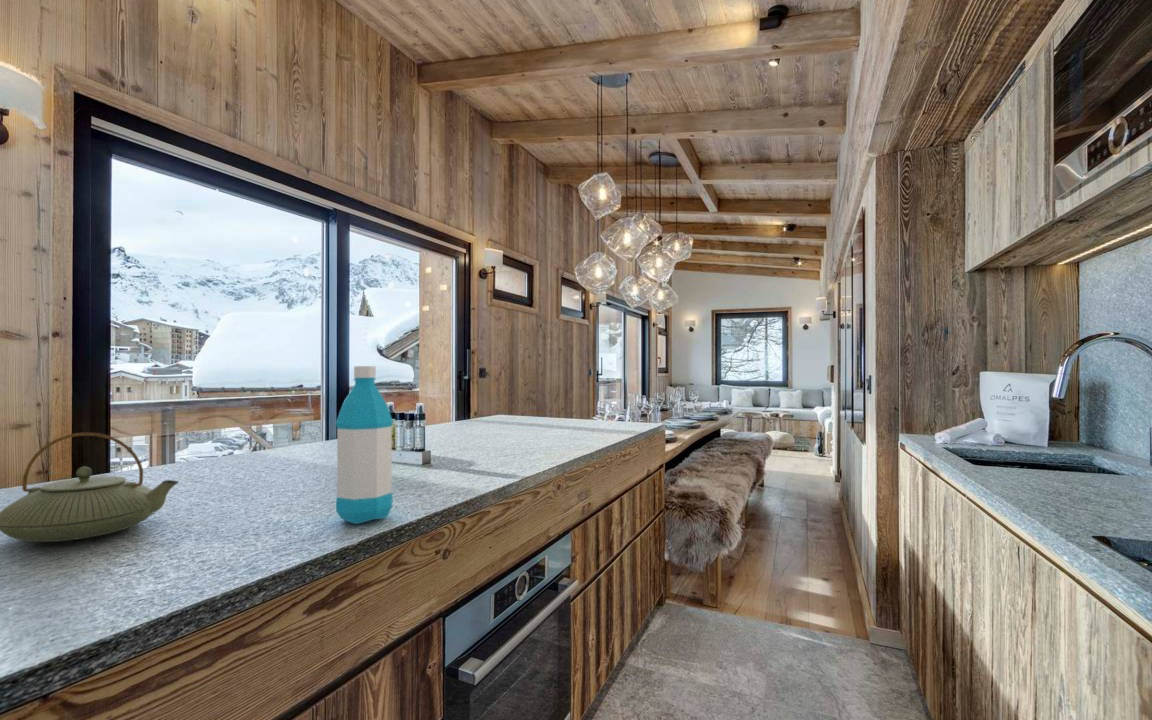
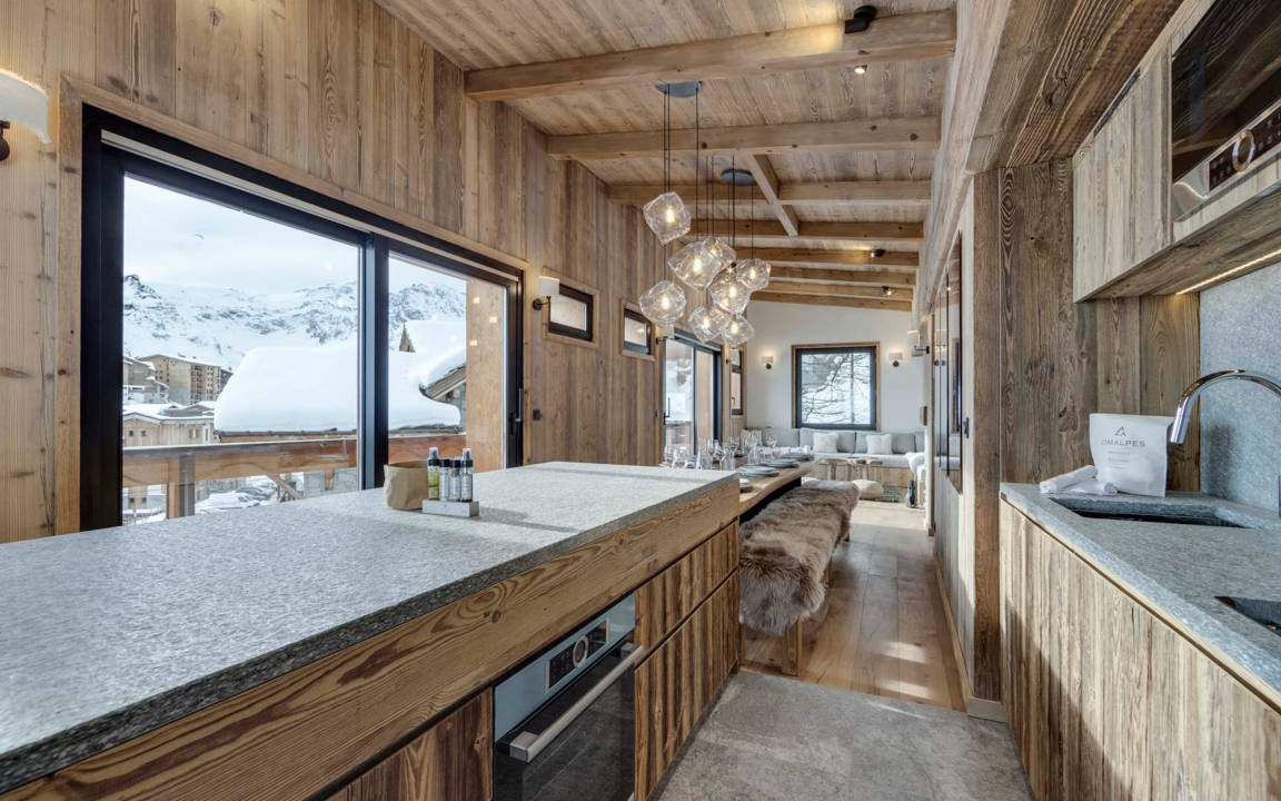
- teapot (94, 481)
- water bottle (364, 442)
